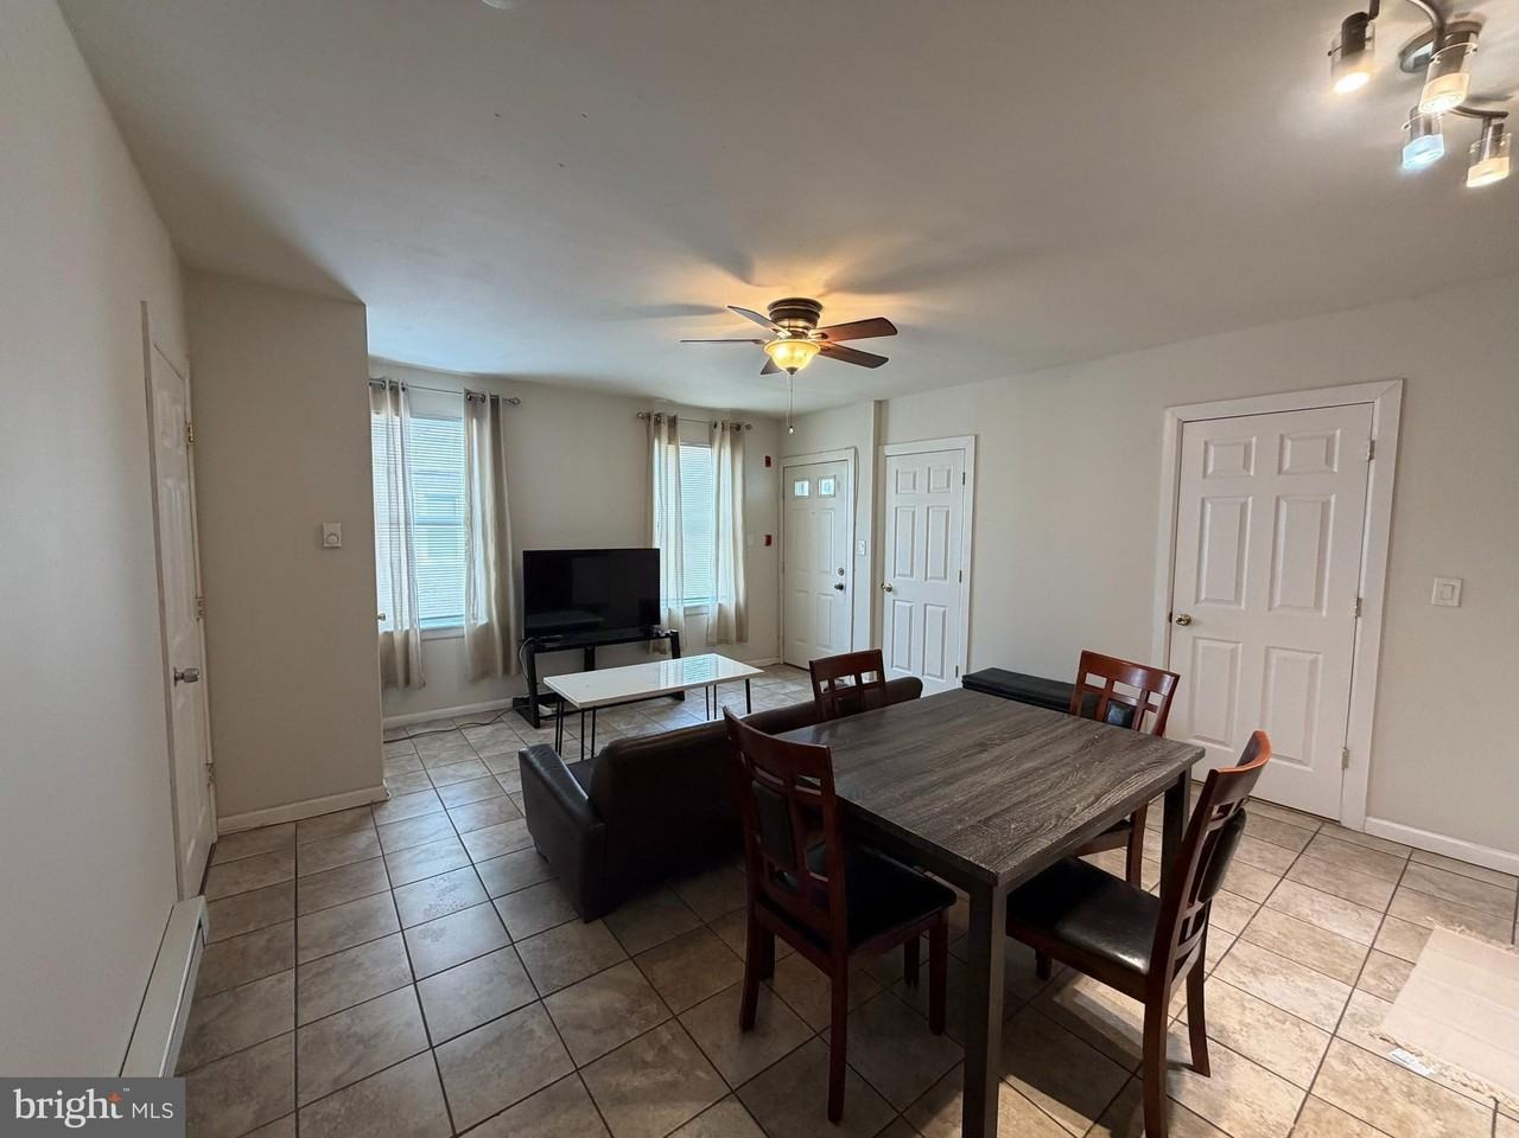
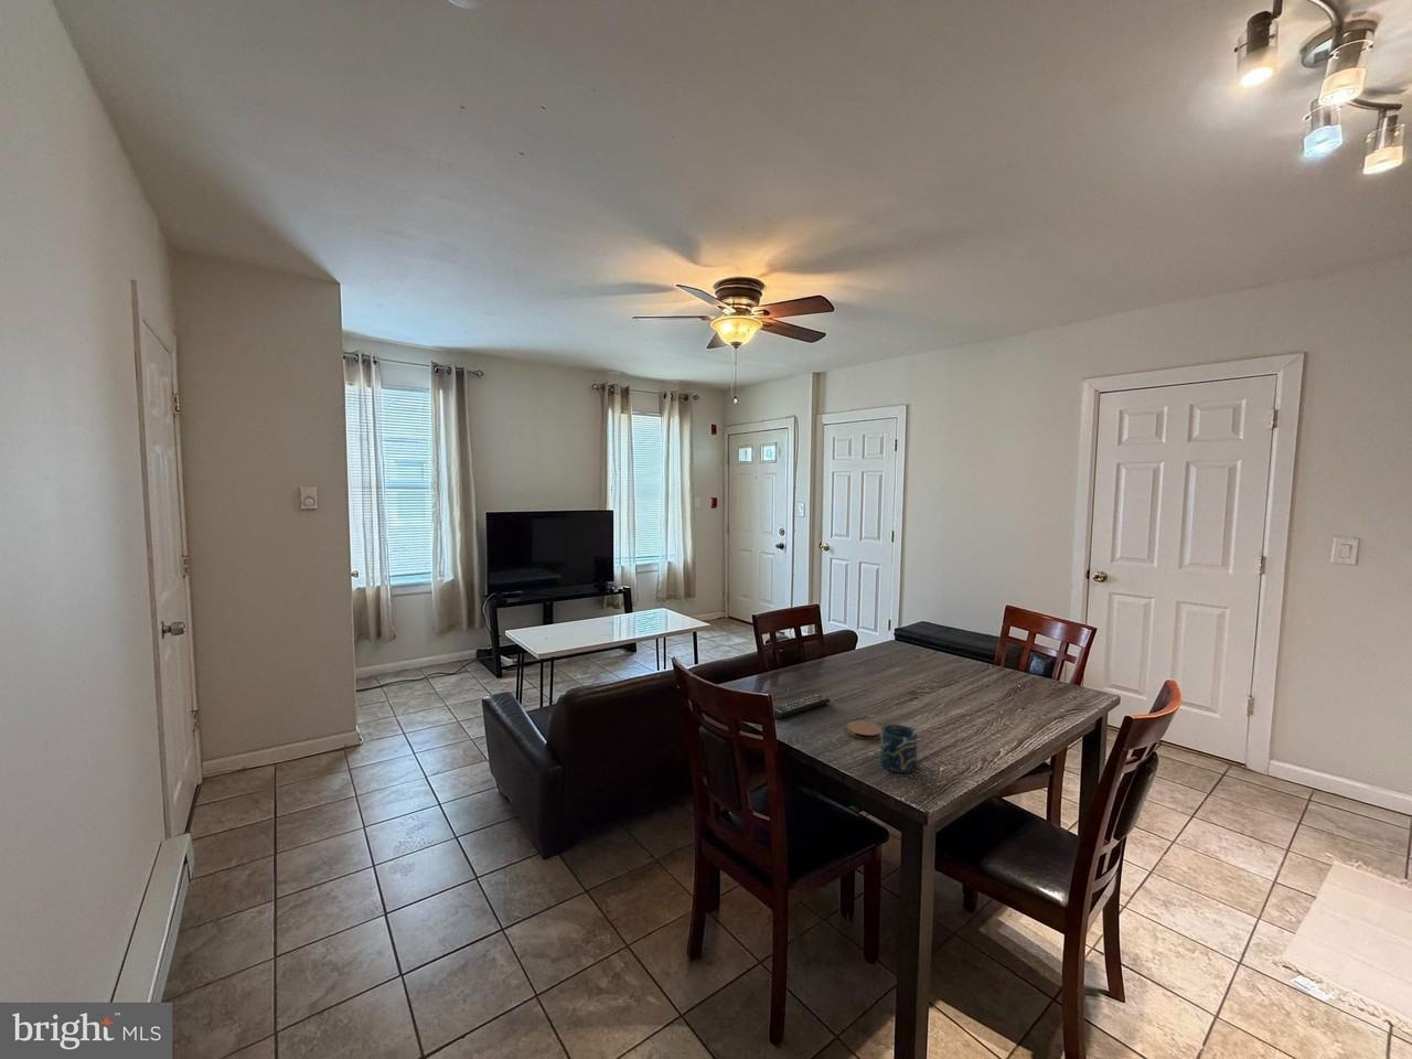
+ coaster (864, 729)
+ remote control (799, 706)
+ cup (896, 749)
